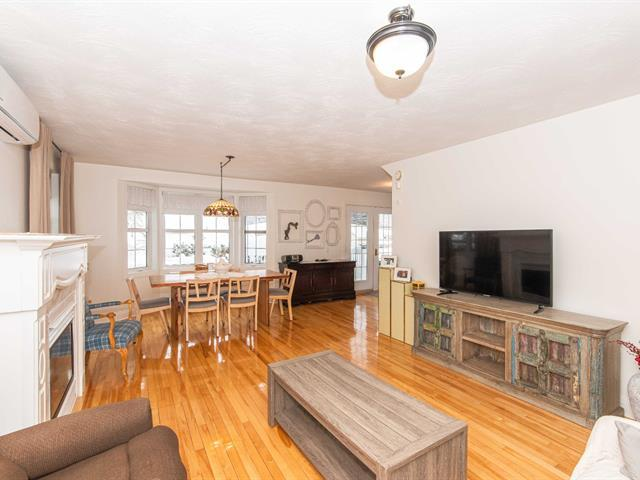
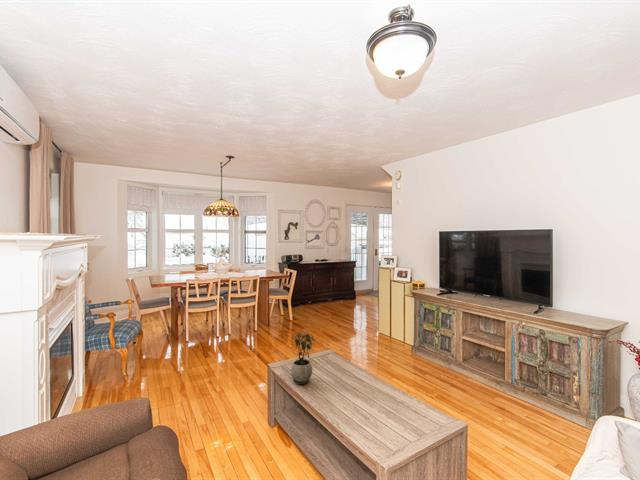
+ potted plant (304, 354)
